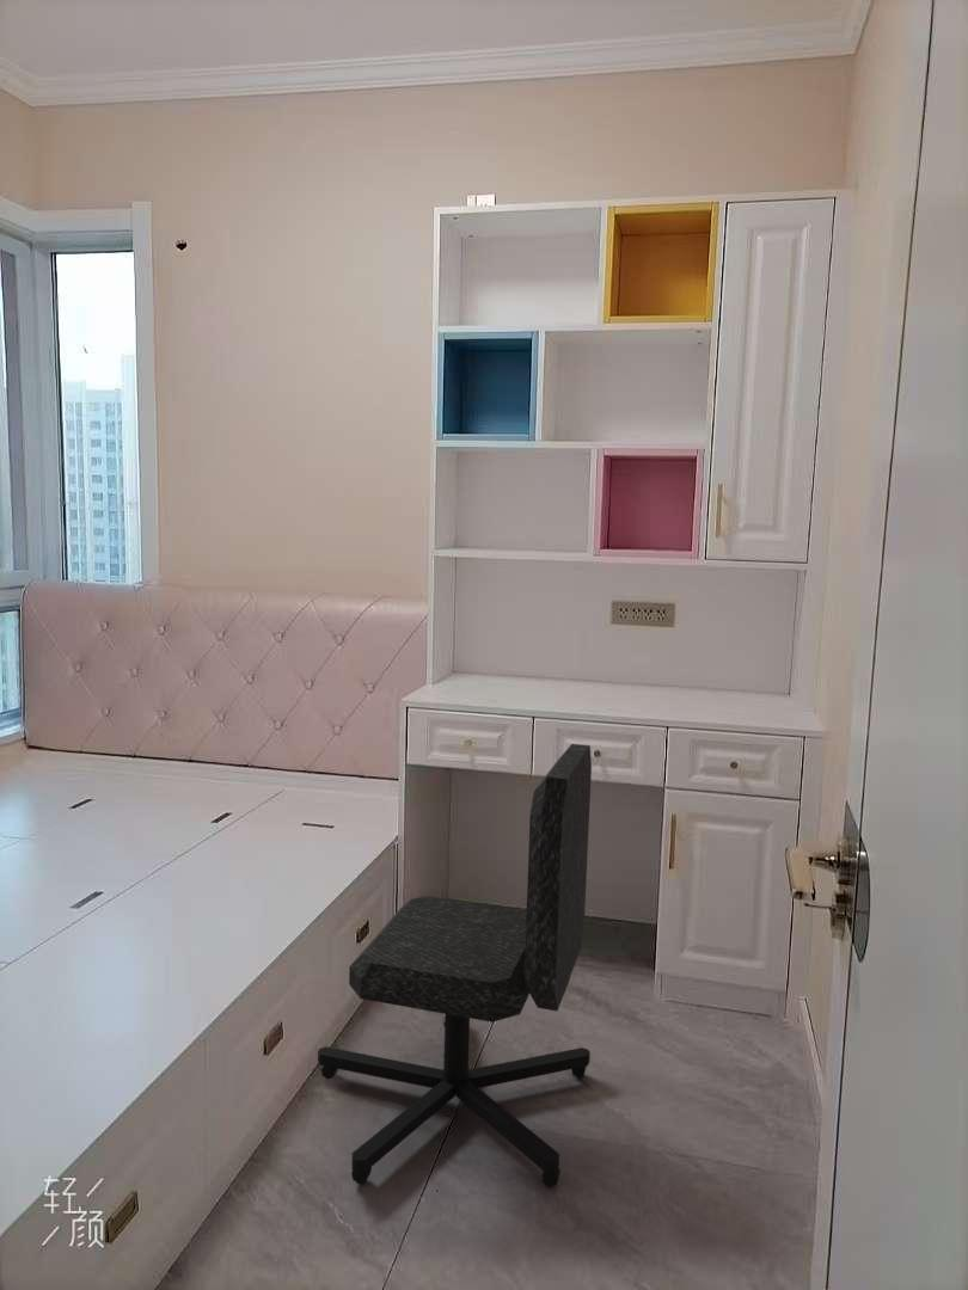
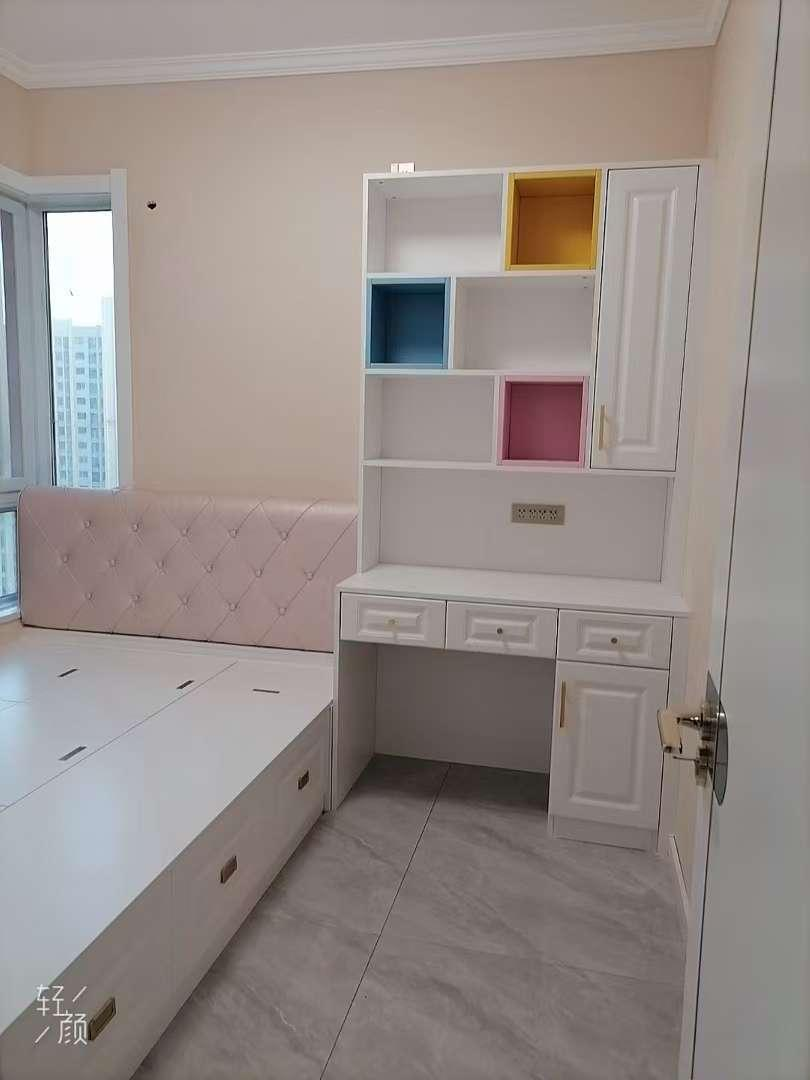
- chair (446, 928)
